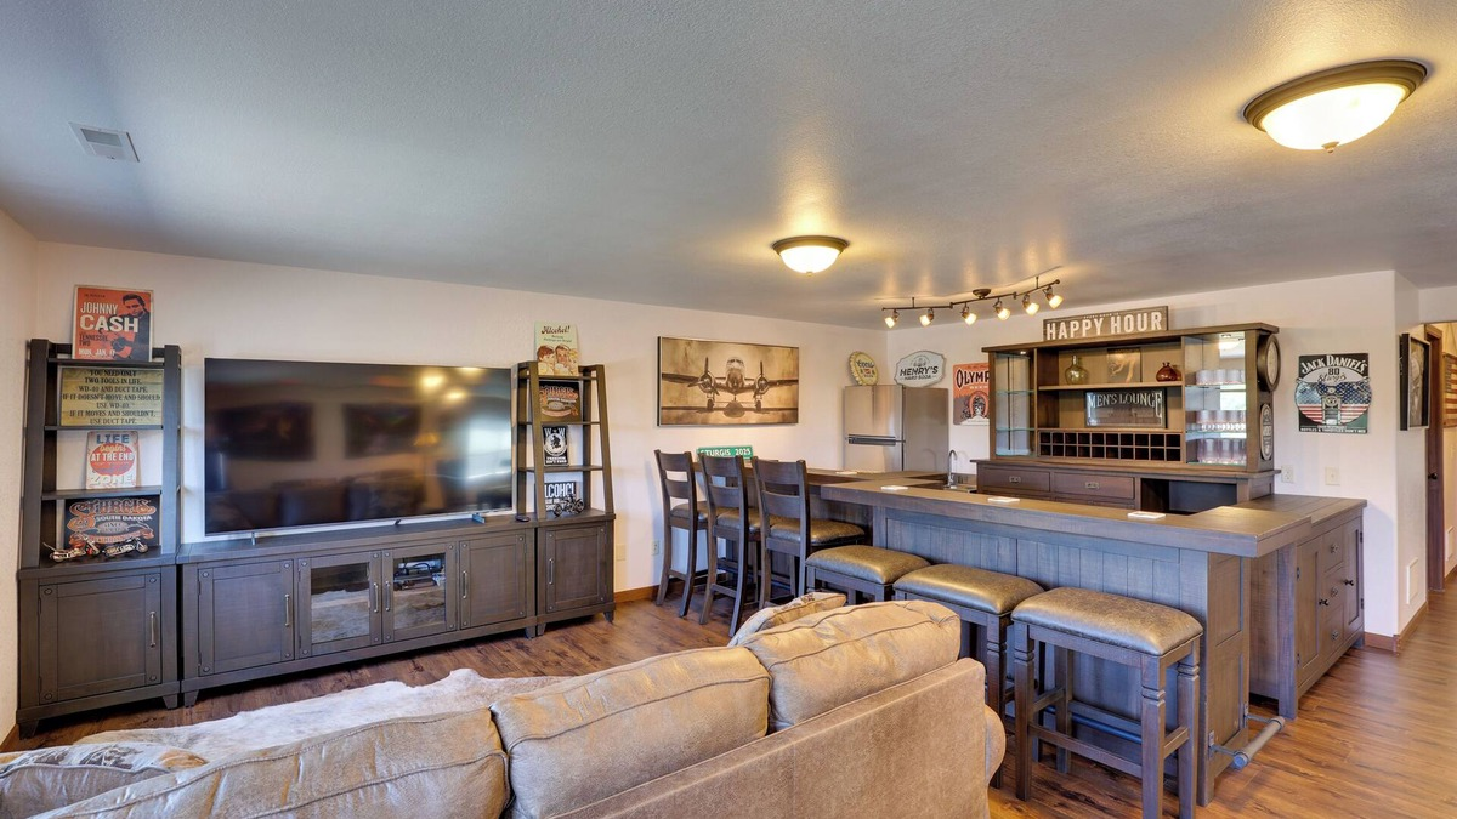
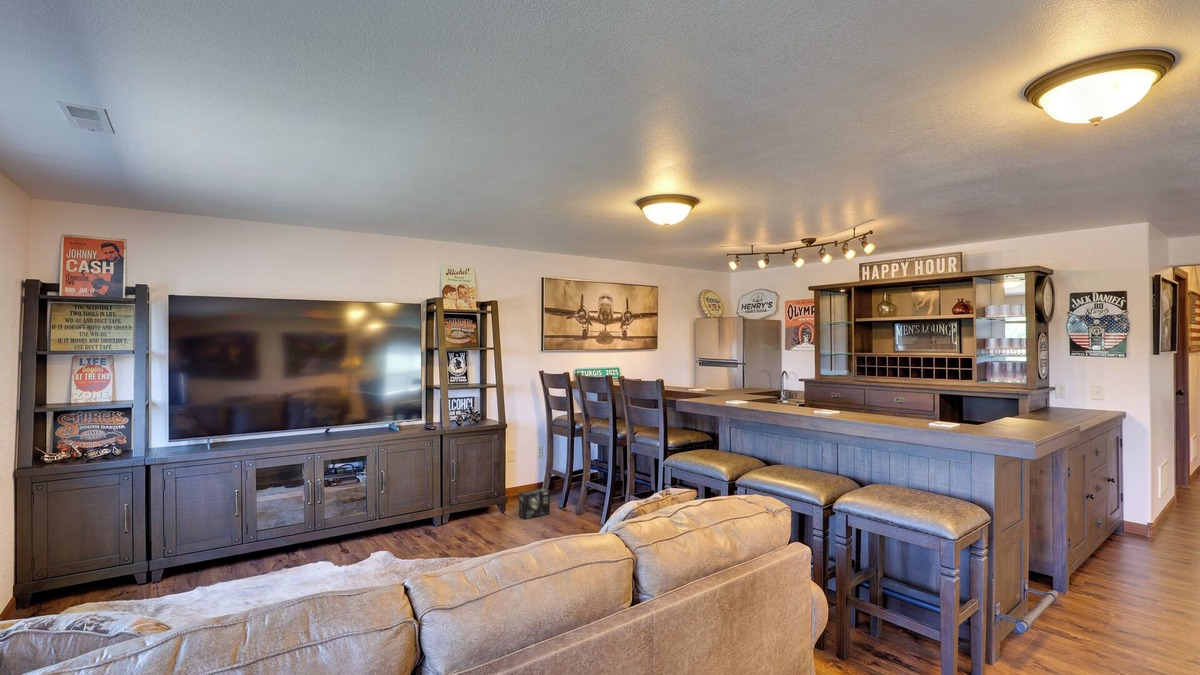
+ box (534, 503)
